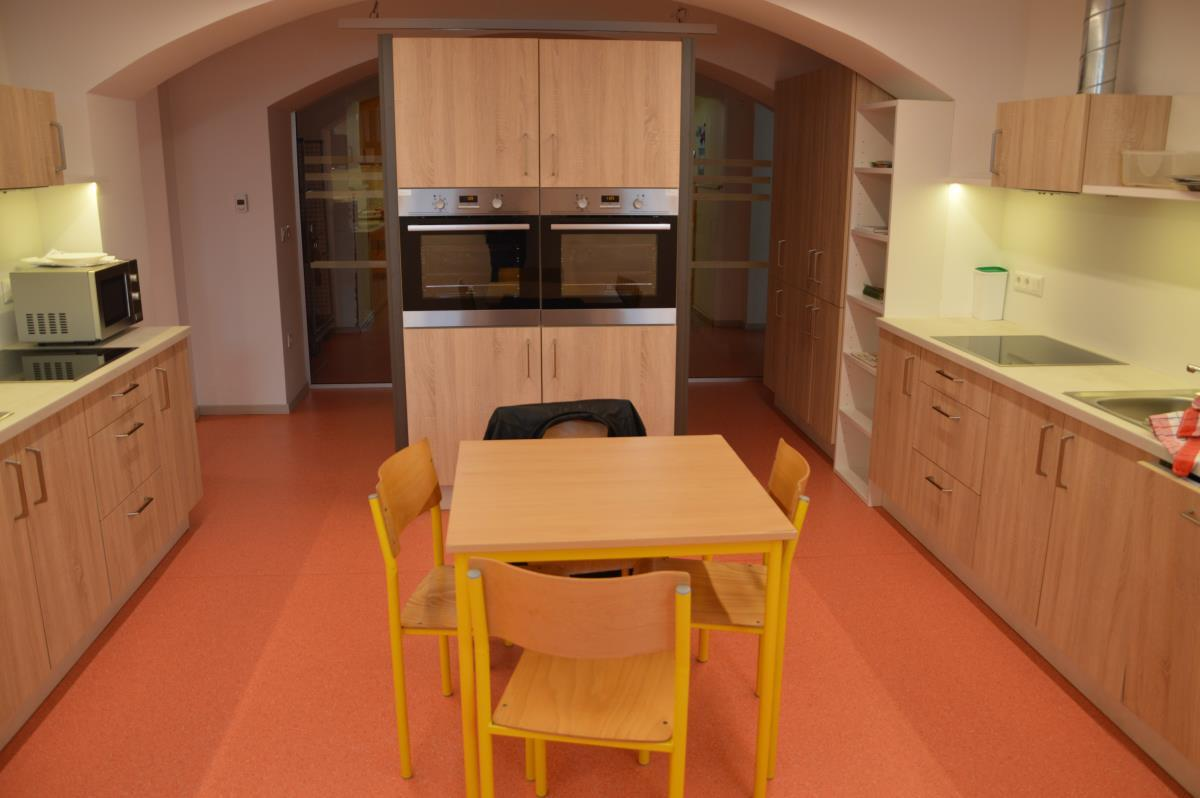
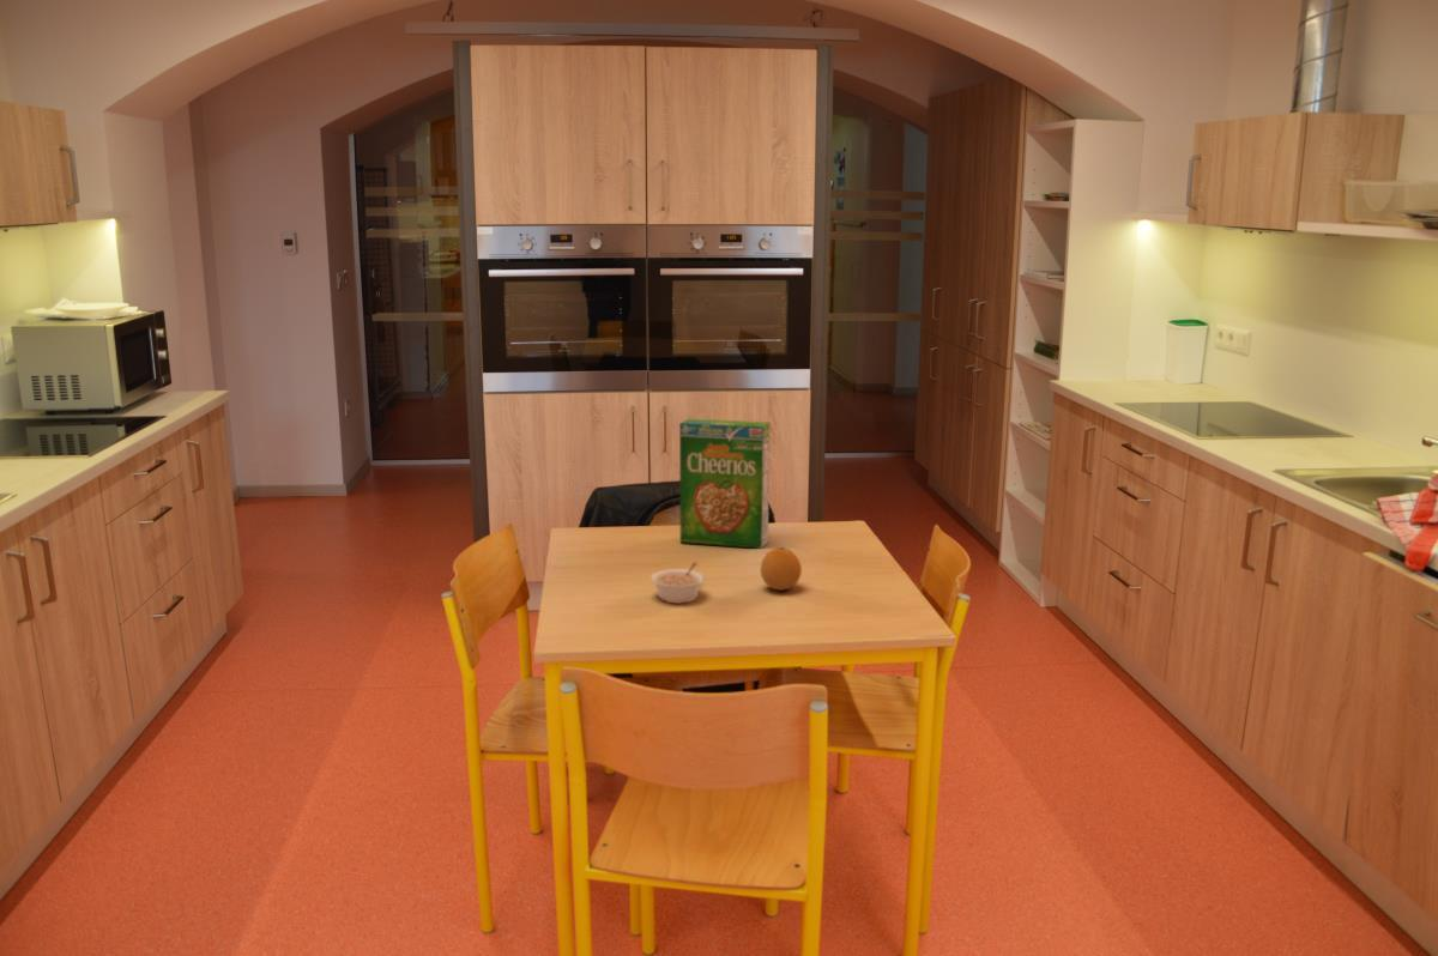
+ cereal box (724, 483)
+ fruit (780, 568)
+ legume (677, 583)
